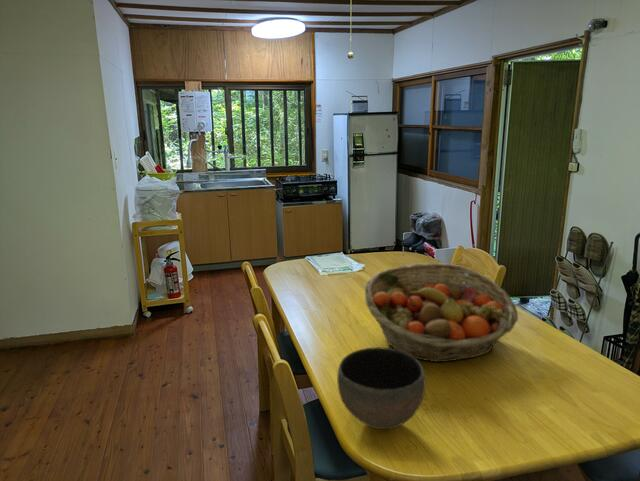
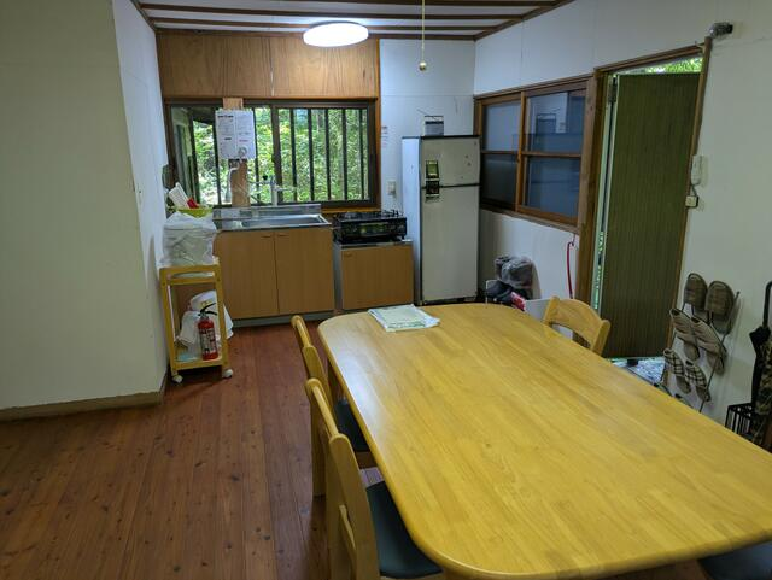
- fruit basket (438, 309)
- bowl (380, 394)
